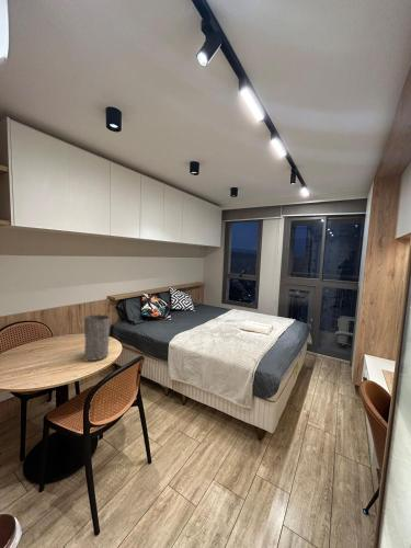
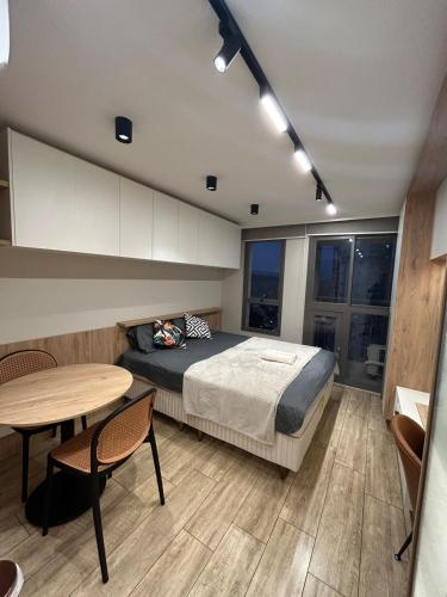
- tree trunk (96, 336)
